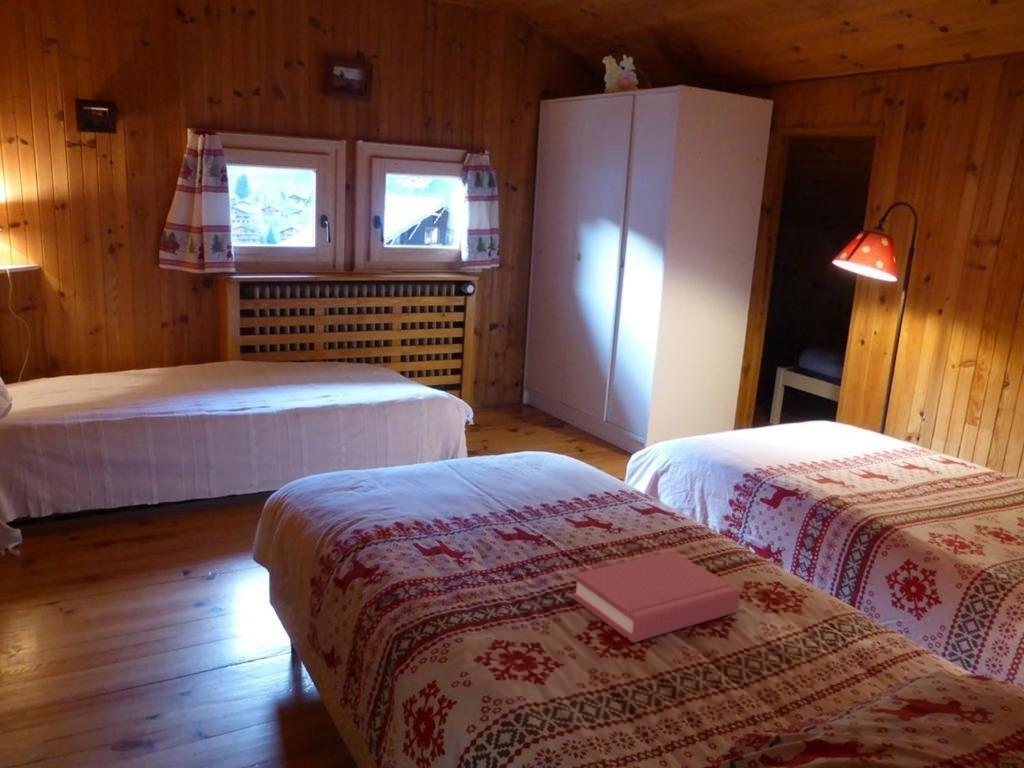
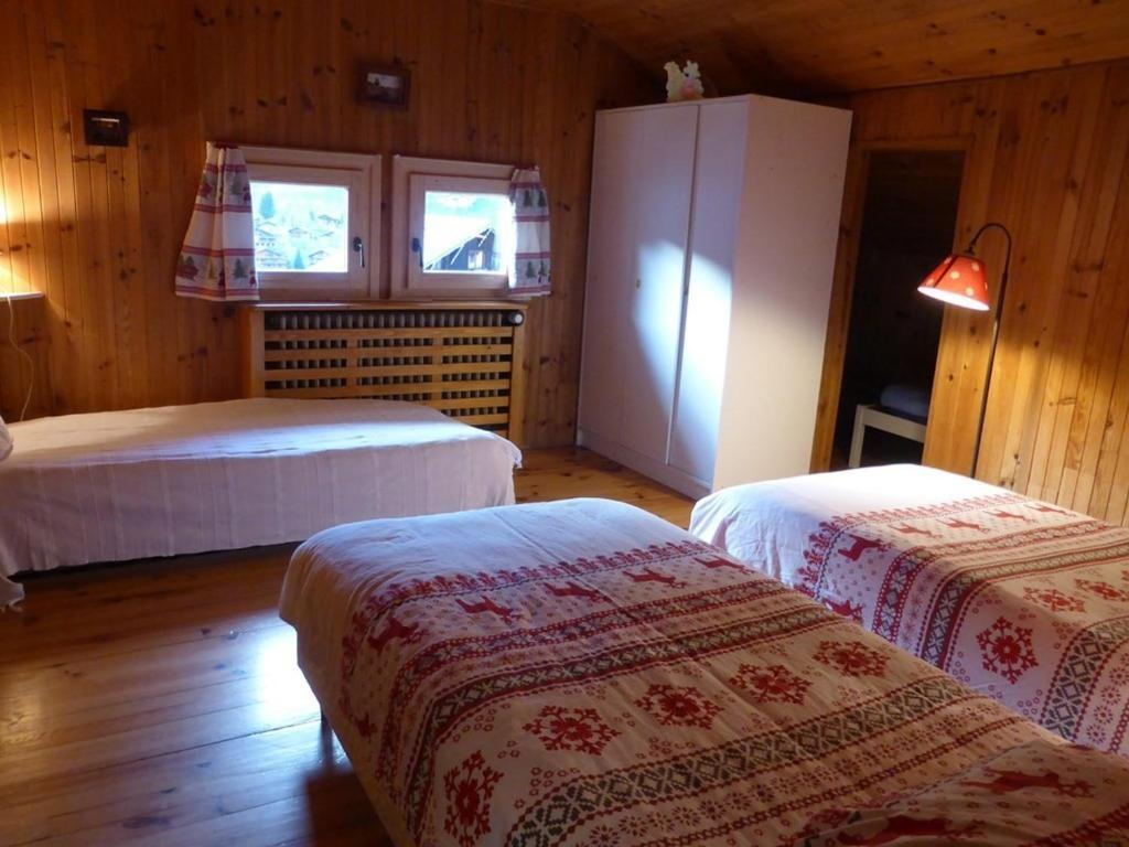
- hardback book (655, 593)
